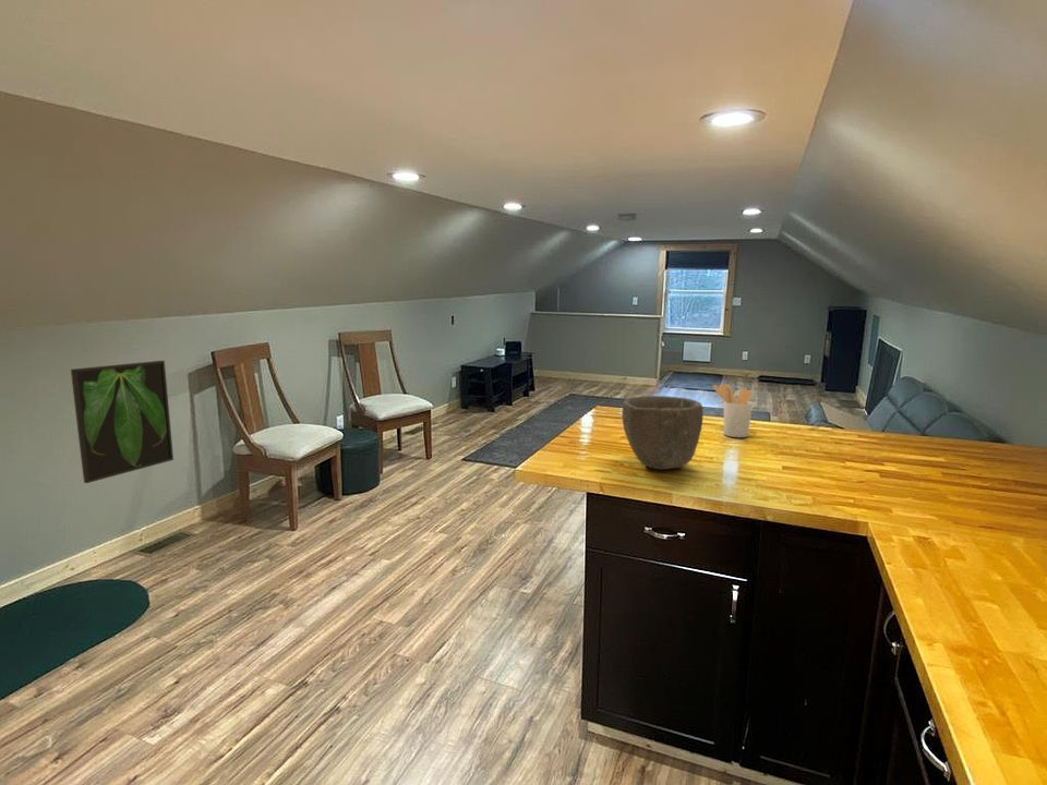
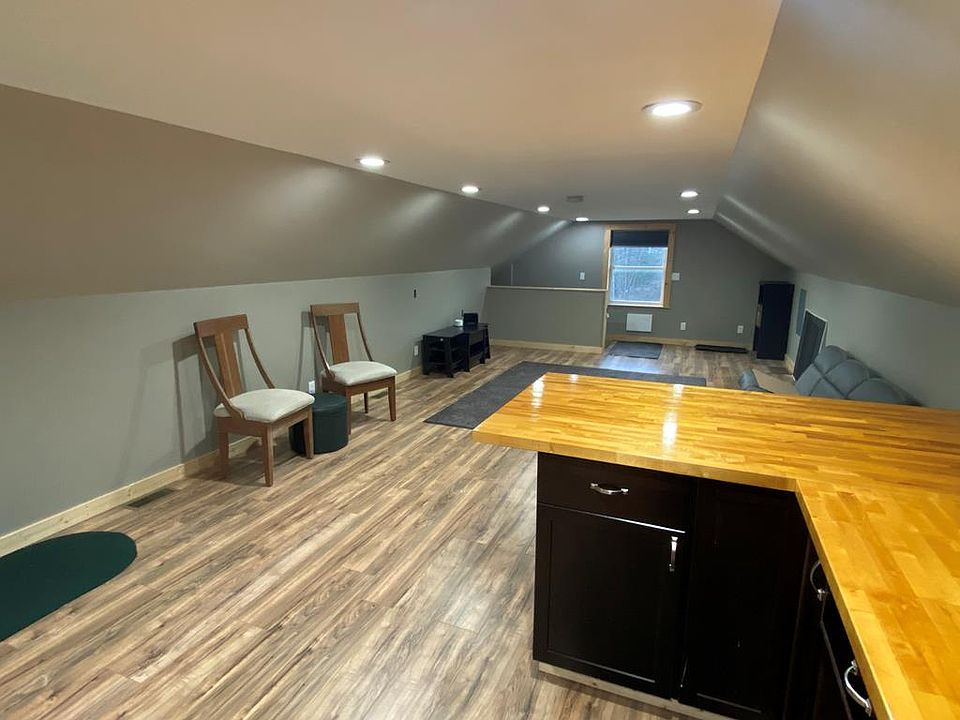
- bowl (660, 434)
- utensil holder (732, 409)
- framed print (125, 418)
